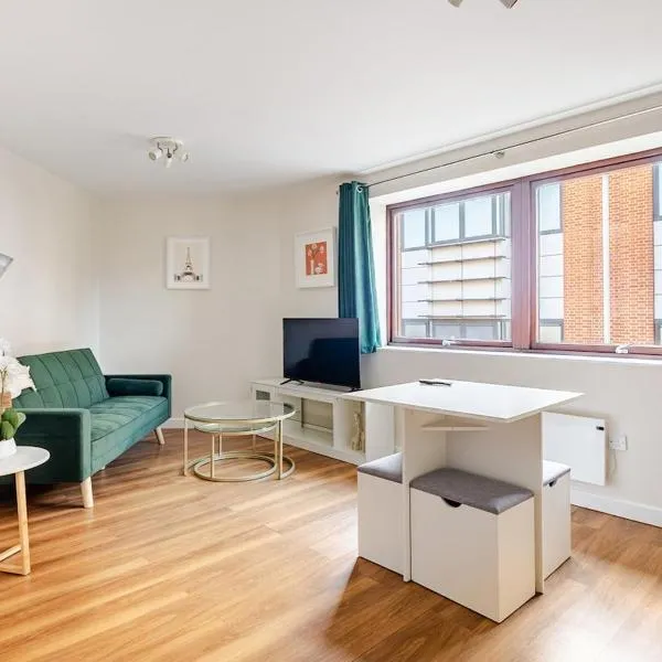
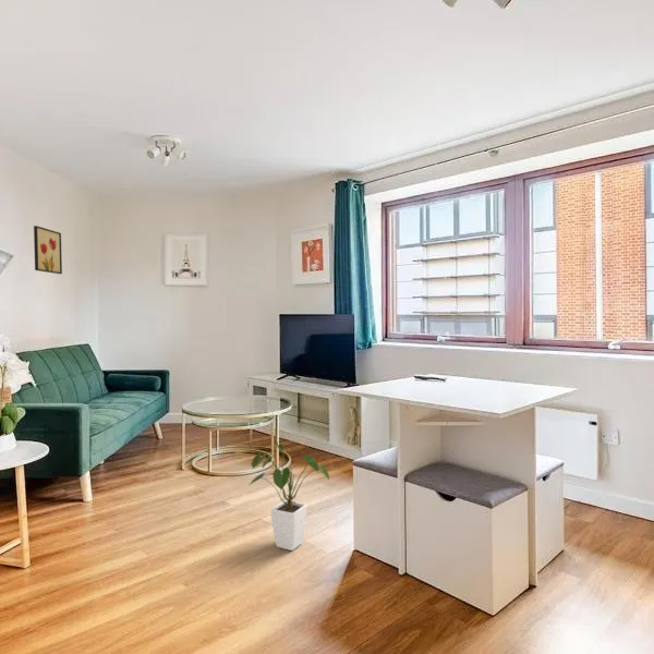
+ wall art (47, 251)
+ house plant (292, 494)
